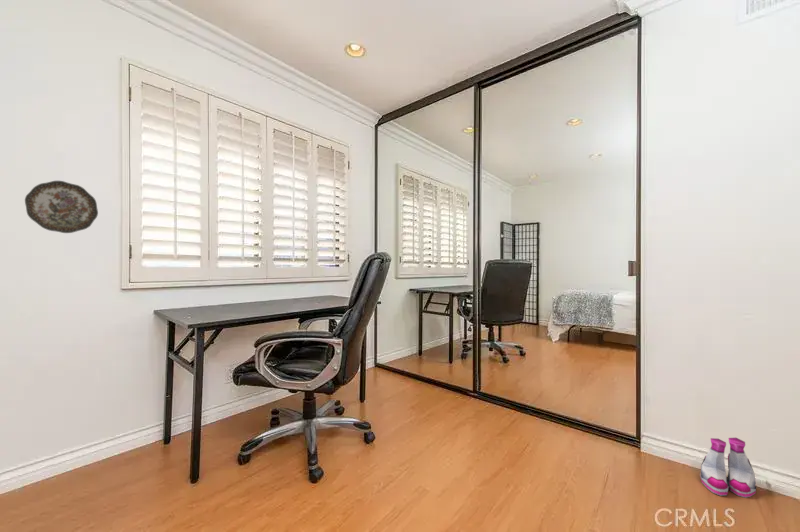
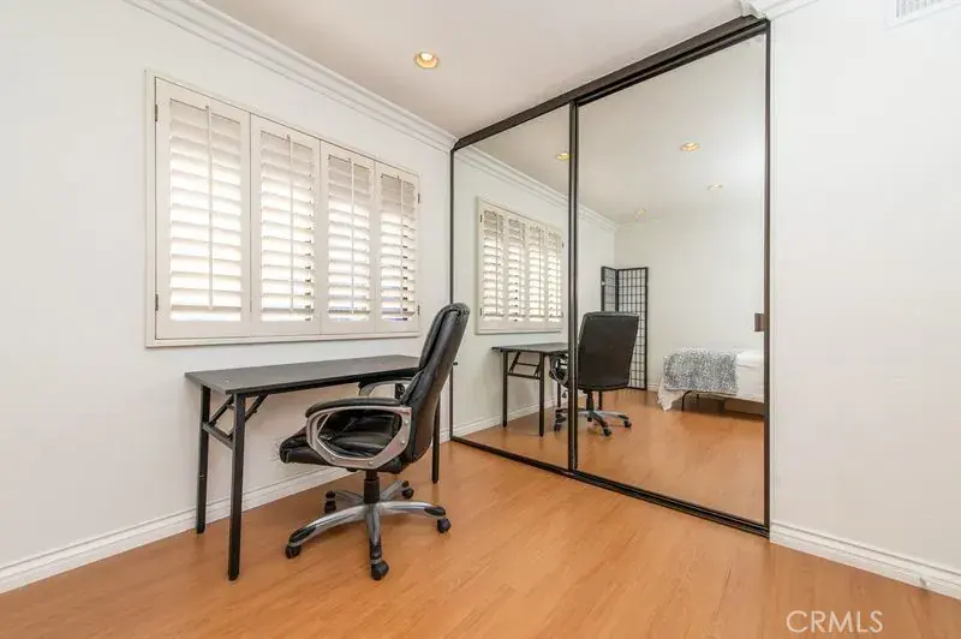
- boots (728, 462)
- decorative plate (63, 207)
